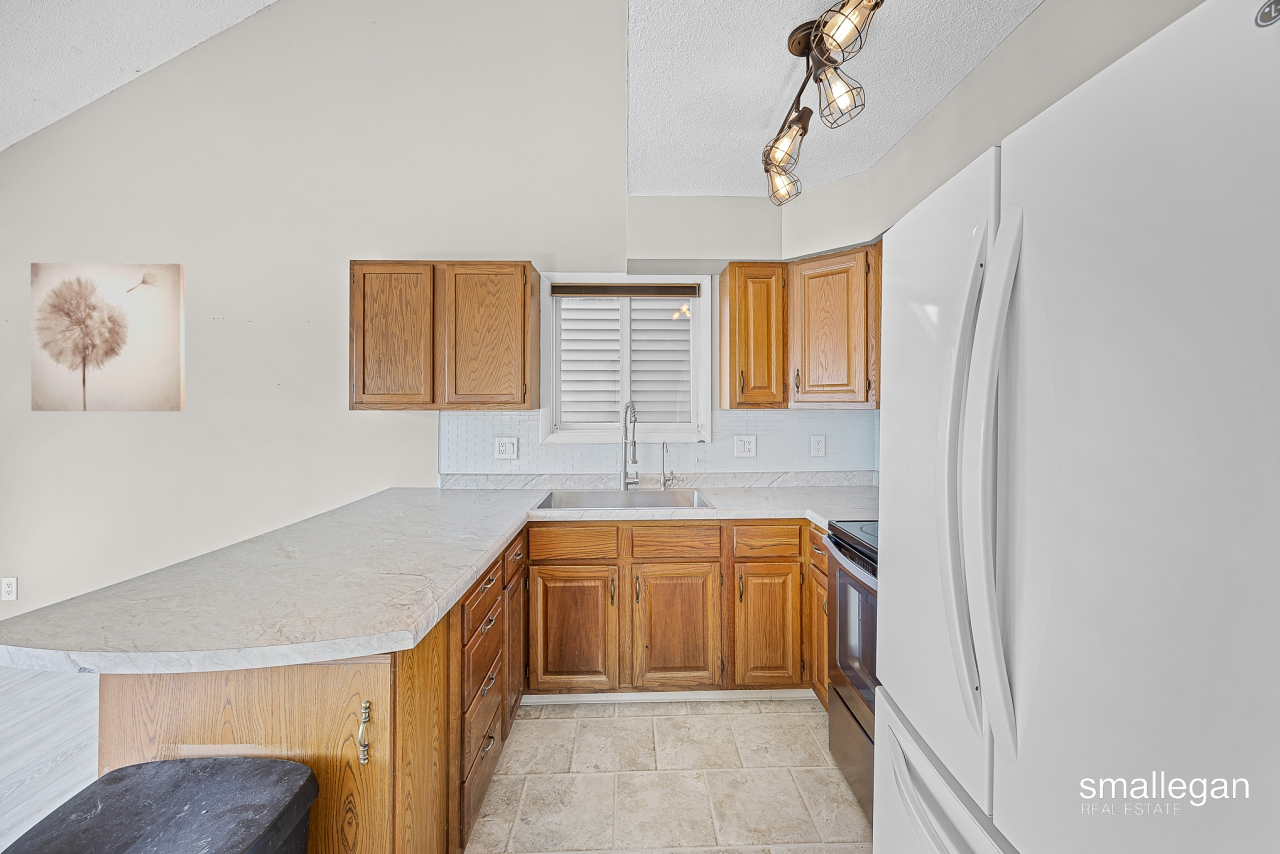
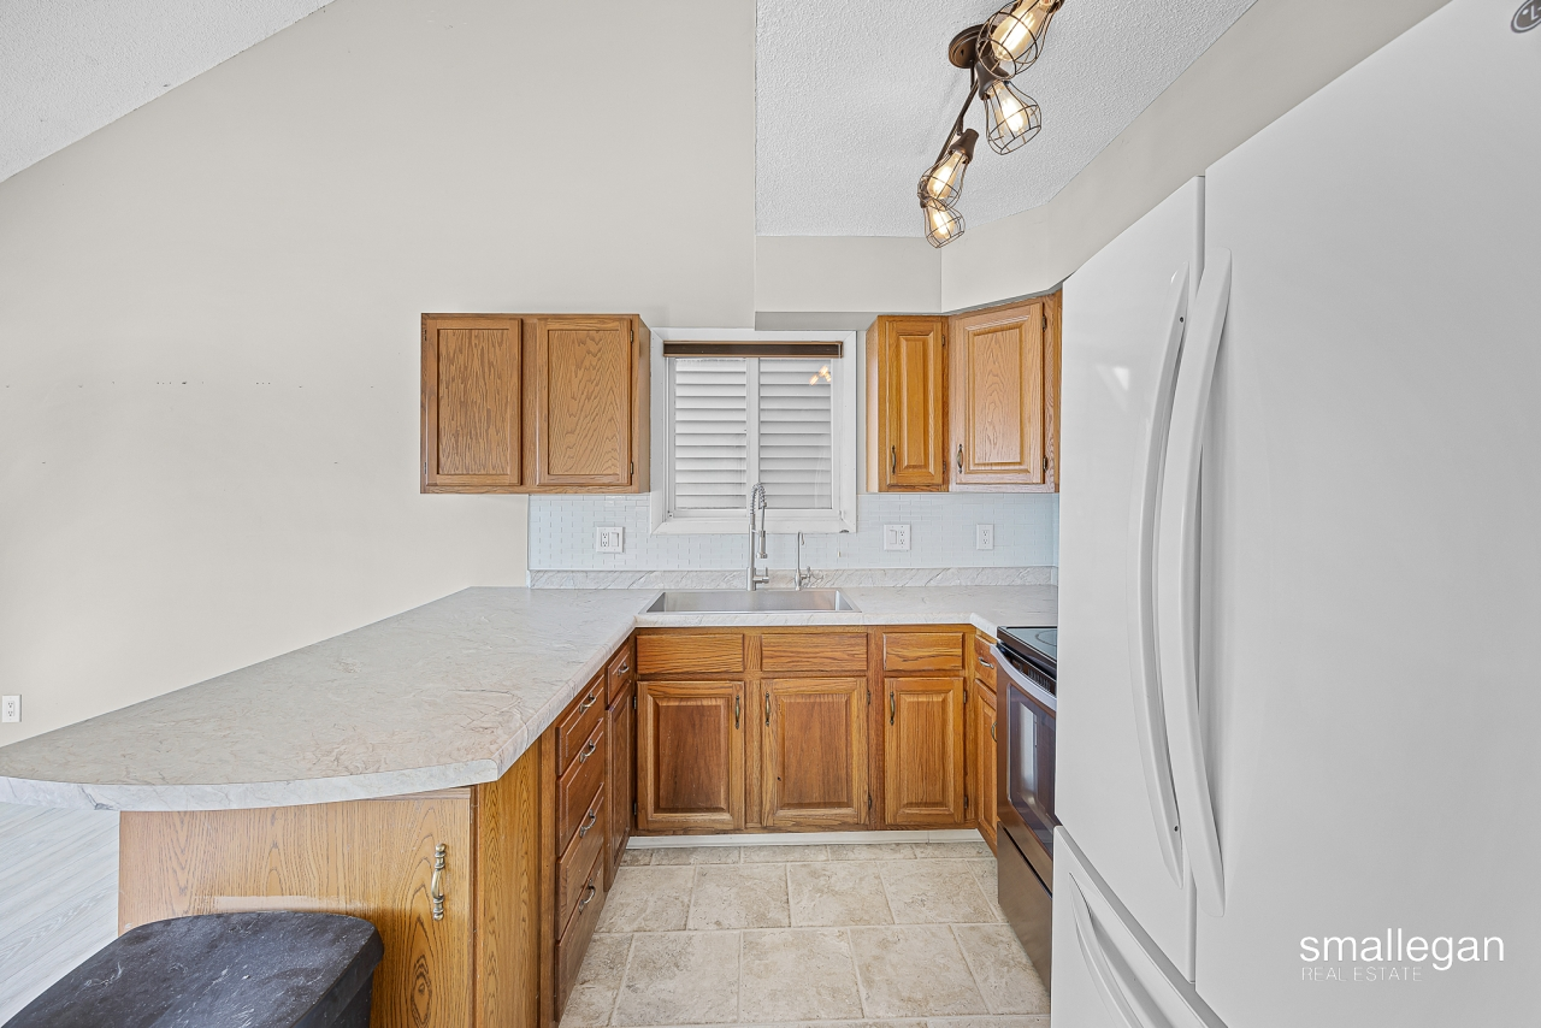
- wall art (108, 337)
